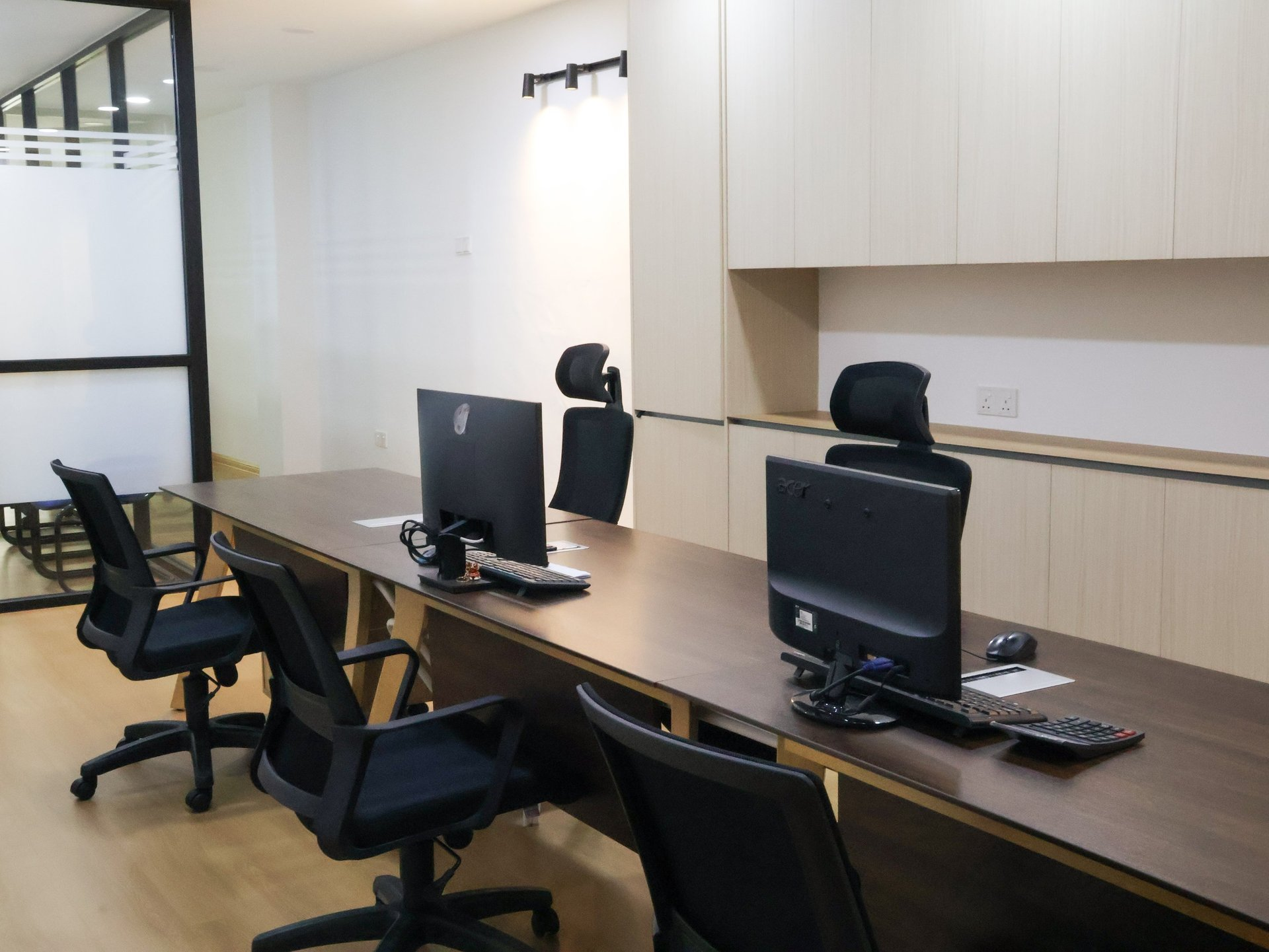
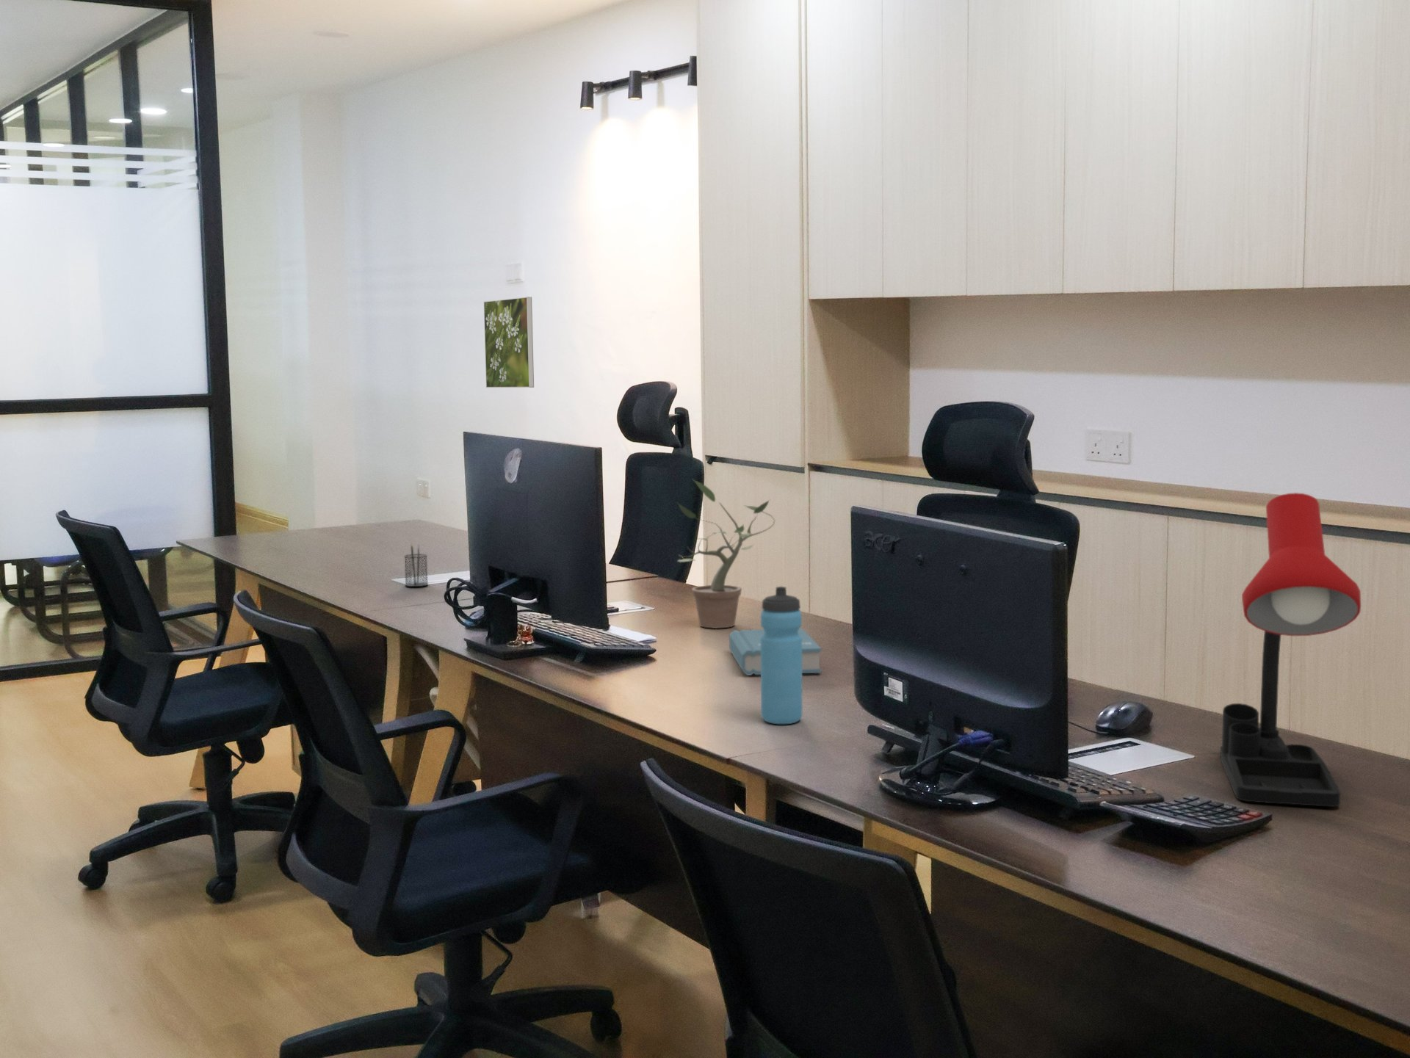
+ book (760, 650)
+ pencil holder (417, 563)
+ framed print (508, 343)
+ desk lamp (1280, 640)
+ potted plant (727, 548)
+ water bottle (781, 653)
